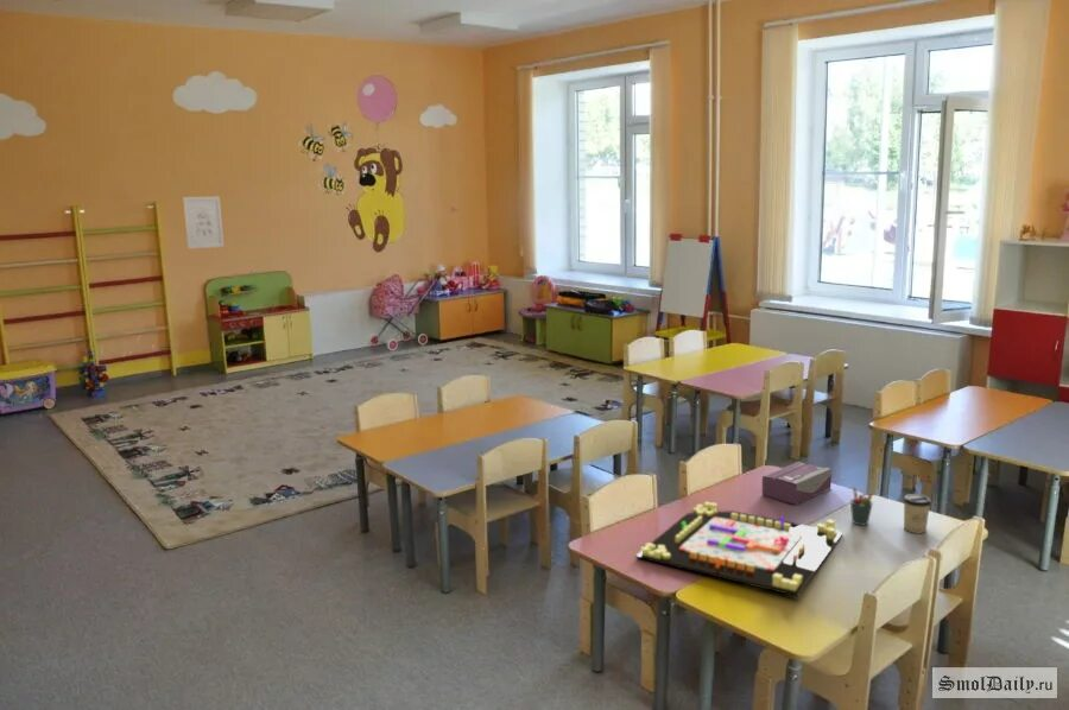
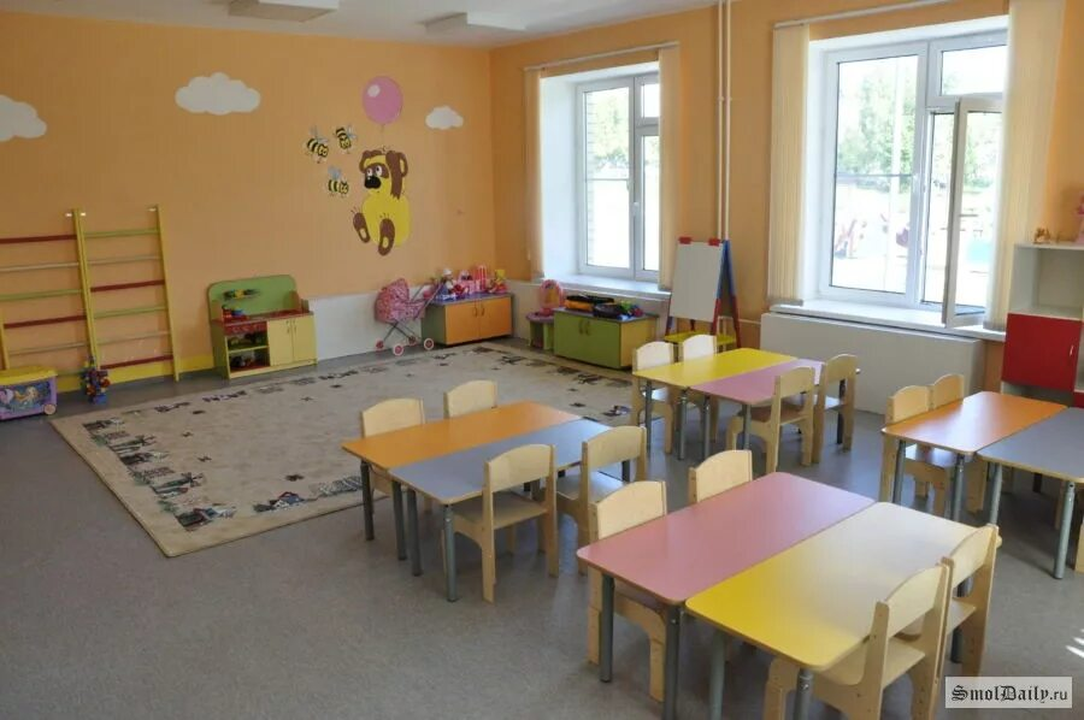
- gameboard (741, 538)
- pen holder (861, 506)
- wall art (203, 222)
- tissue box (796, 481)
- cup (916, 513)
